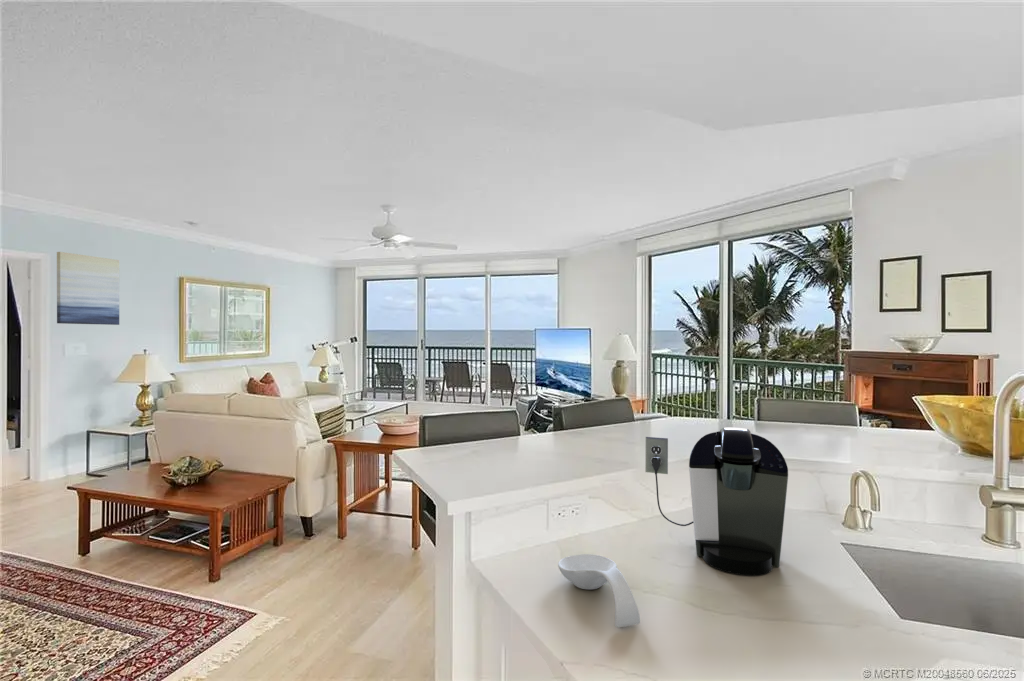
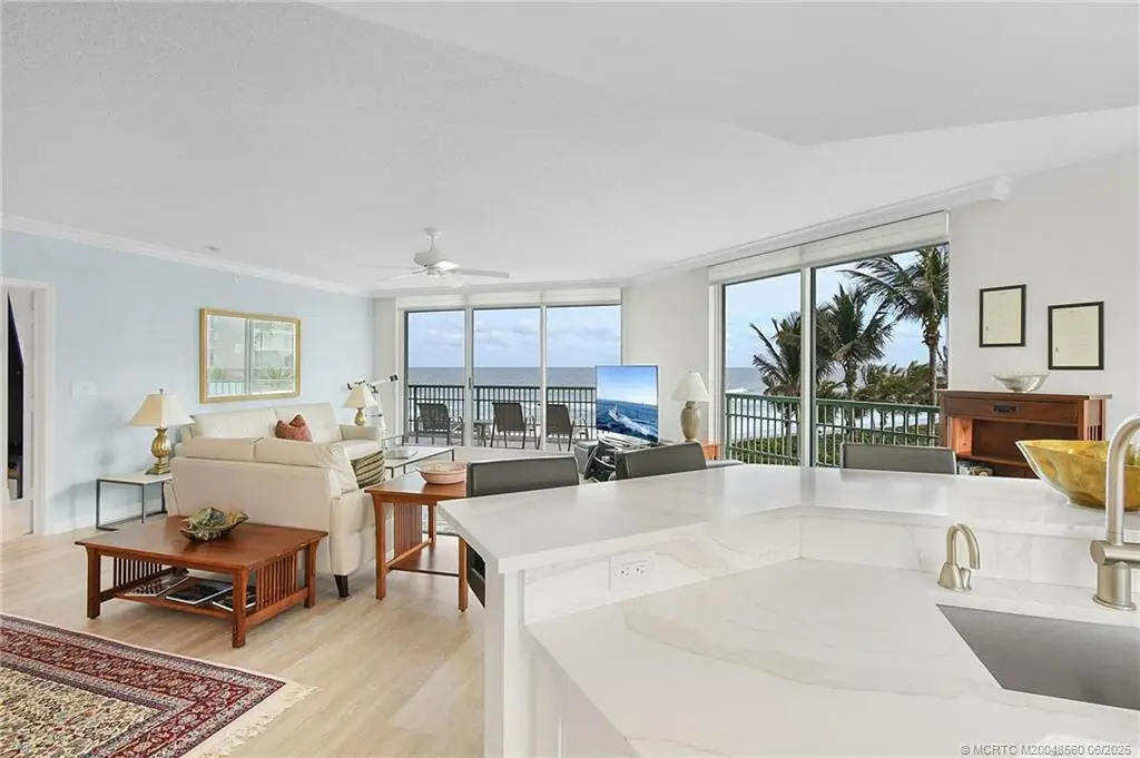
- wall art (89, 290)
- coffee maker (709, 489)
- spoon rest (599, 577)
